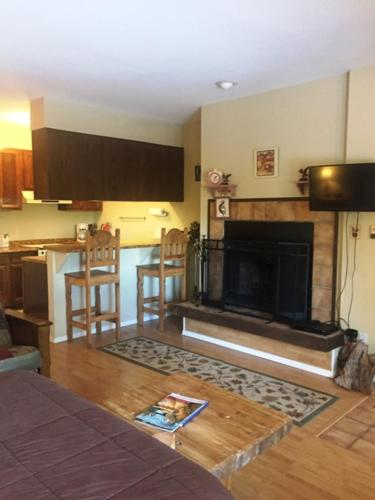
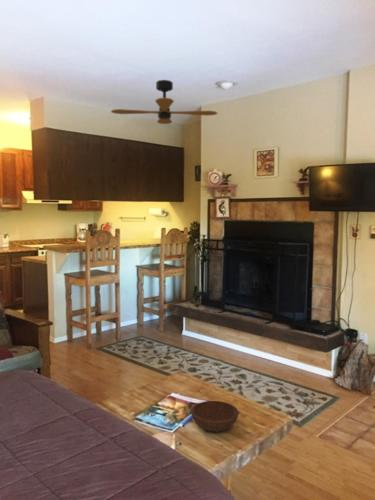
+ ceiling fan (164, 100)
+ bowl (214, 418)
